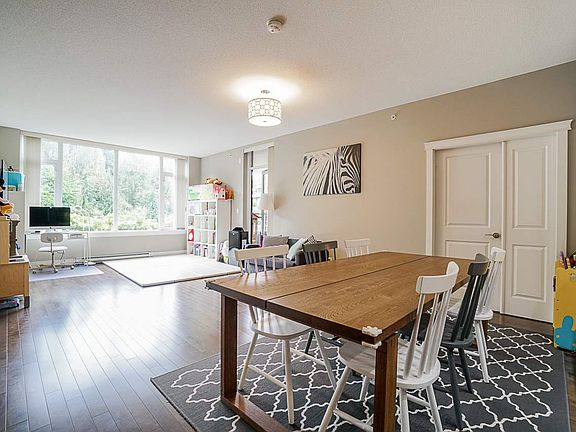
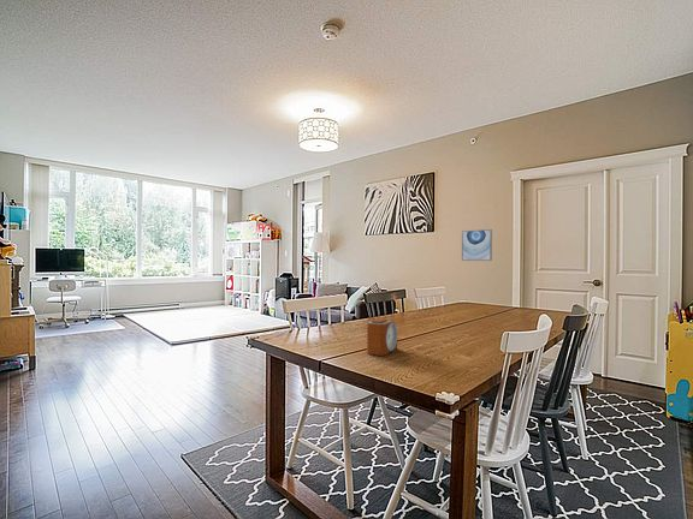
+ alarm clock (381, 335)
+ wall art (475, 245)
